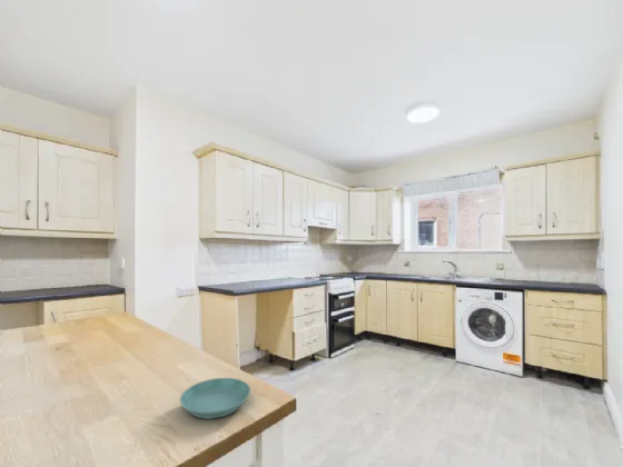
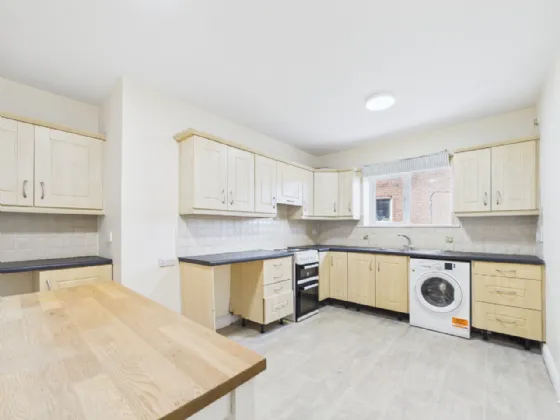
- saucer (216, 398)
